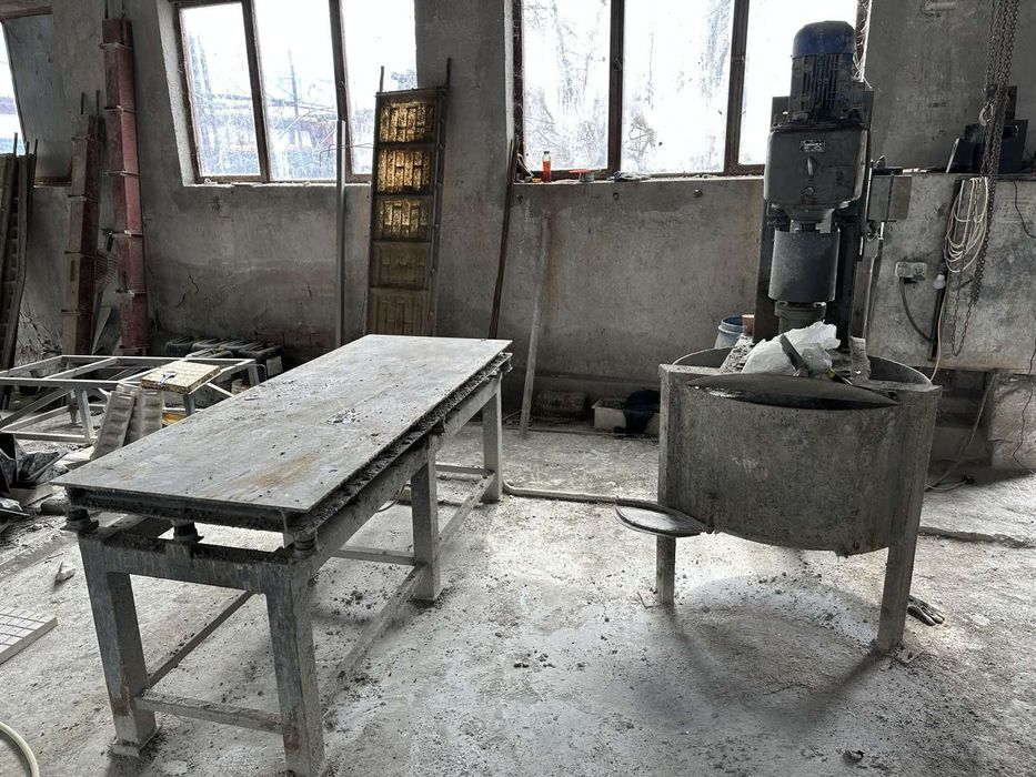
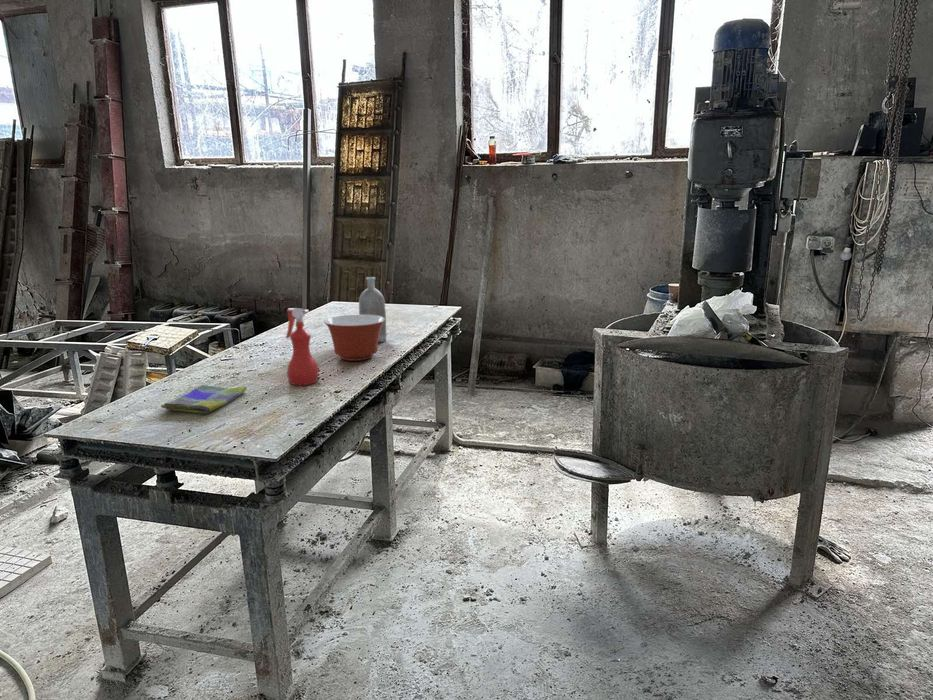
+ spray bottle (298, 345)
+ bottle (372, 309)
+ mixing bowl (355, 338)
+ dish towel (206, 397)
